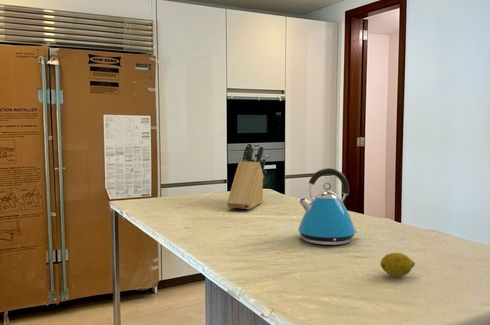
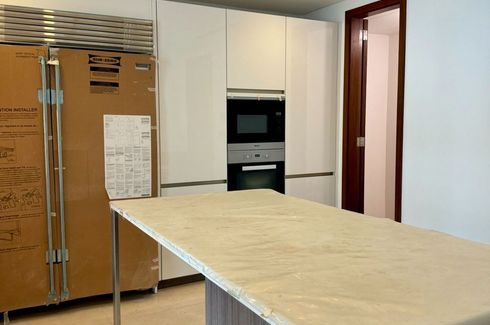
- kettle (328, 203)
- fruit (397, 264)
- knife block (248, 174)
